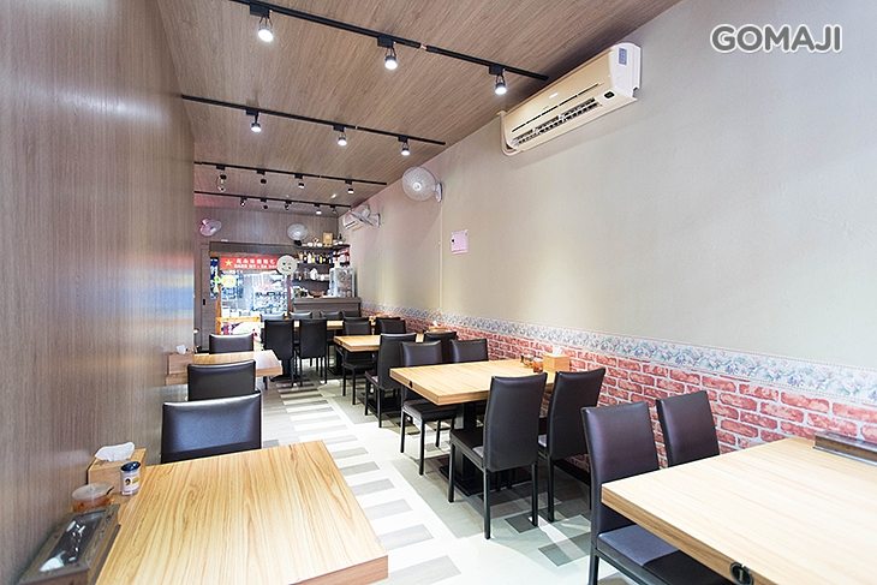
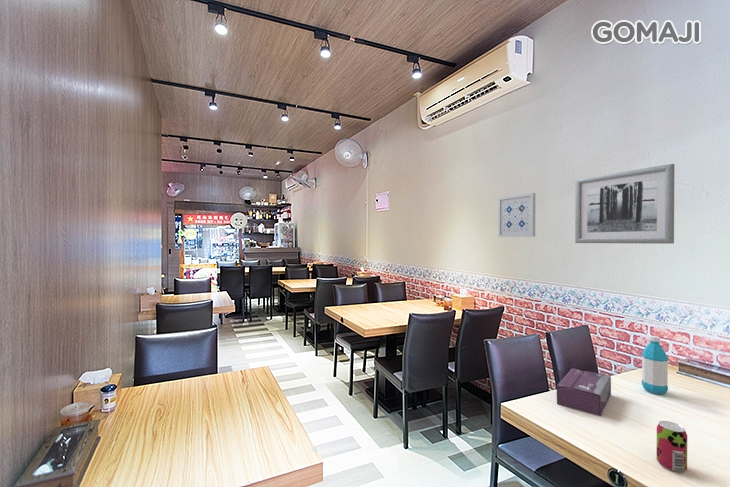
+ wall art (515, 216)
+ water bottle (654, 364)
+ beverage can (671, 445)
+ wall art (619, 208)
+ tissue box (584, 389)
